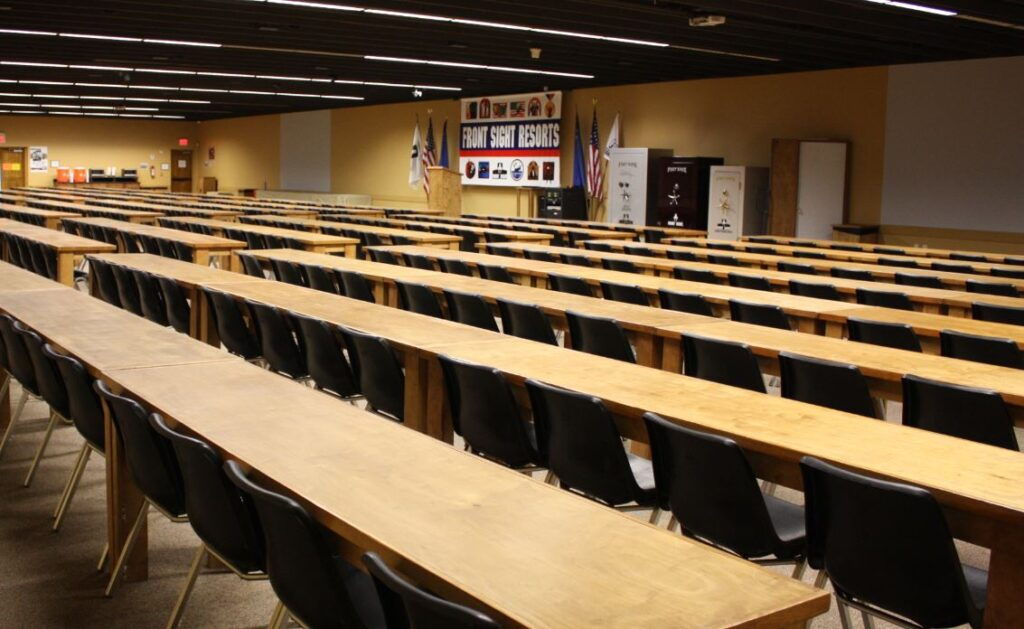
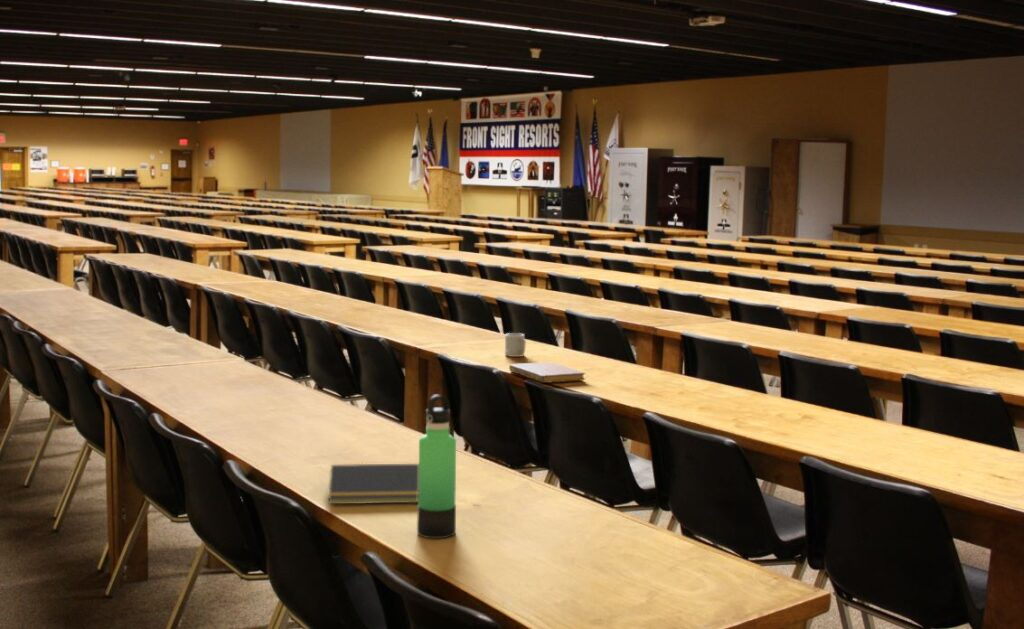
+ notepad (382, 482)
+ cup (516, 345)
+ notebook (546, 372)
+ thermos bottle (437, 464)
